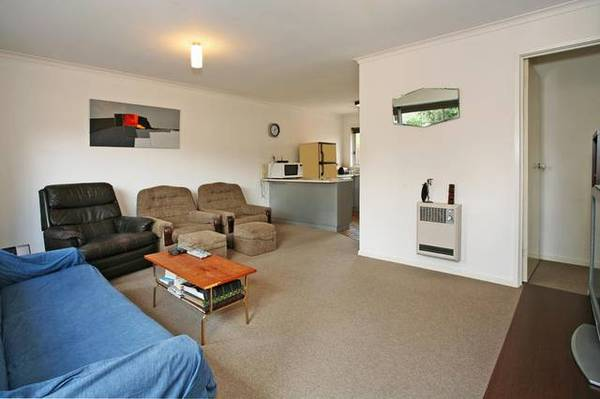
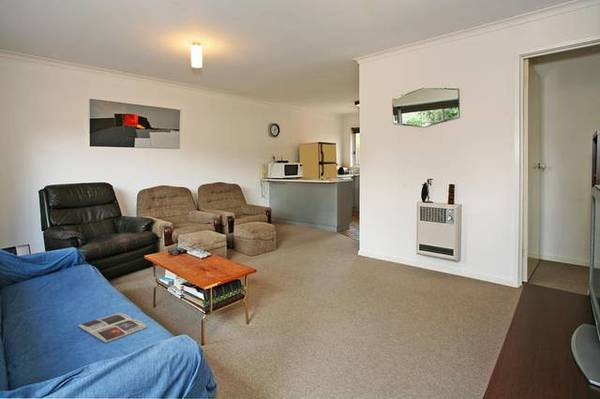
+ magazine (112, 325)
